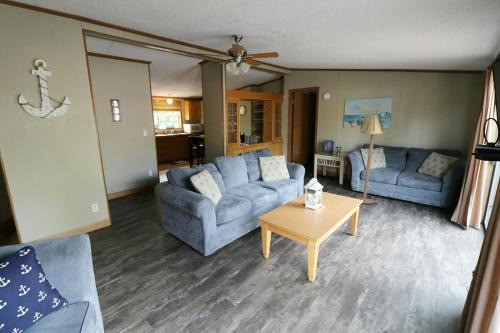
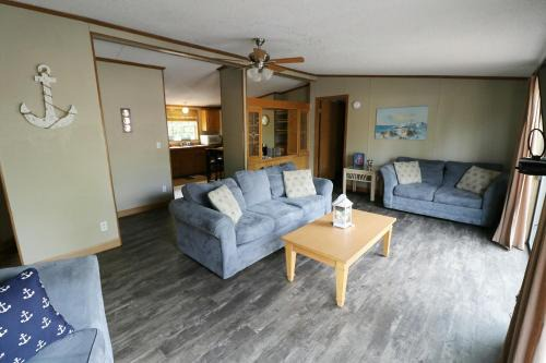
- floor lamp (369, 157)
